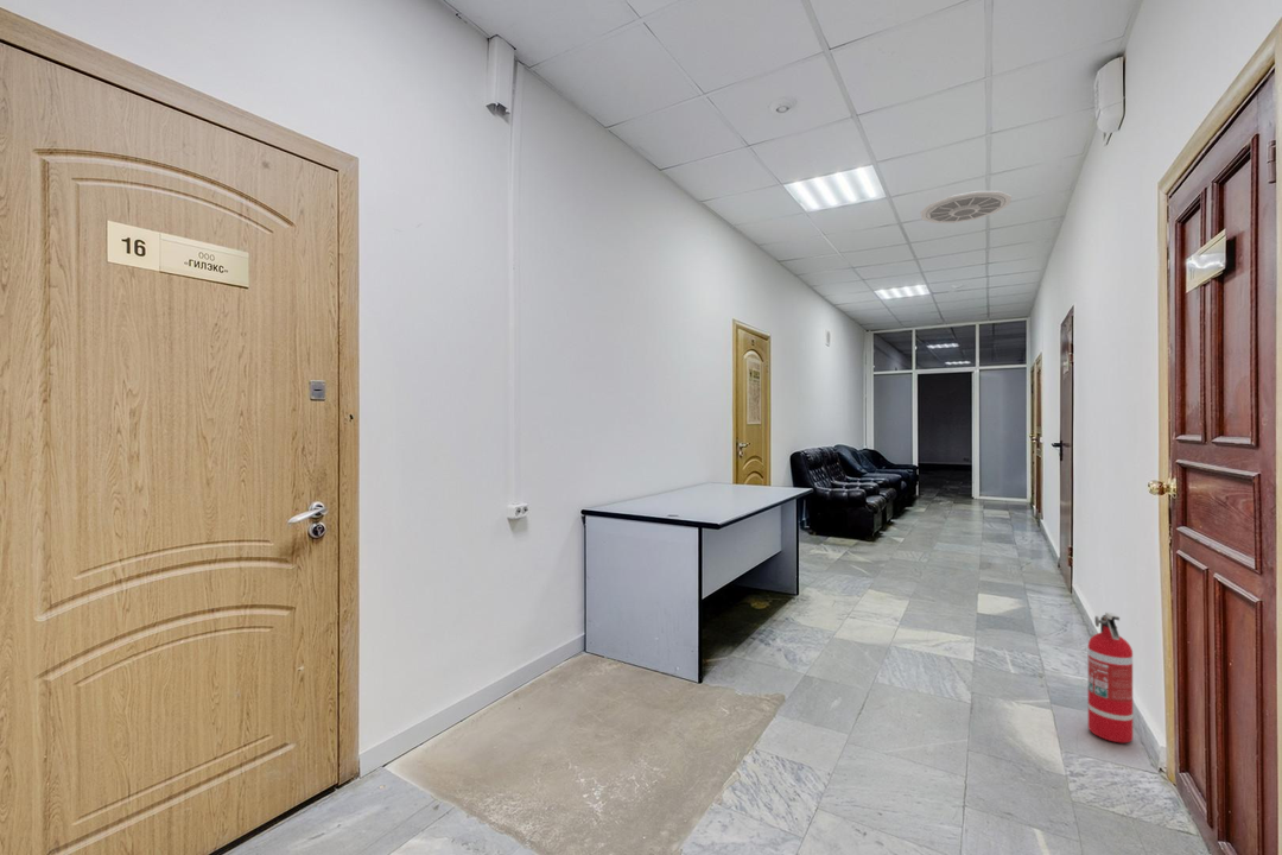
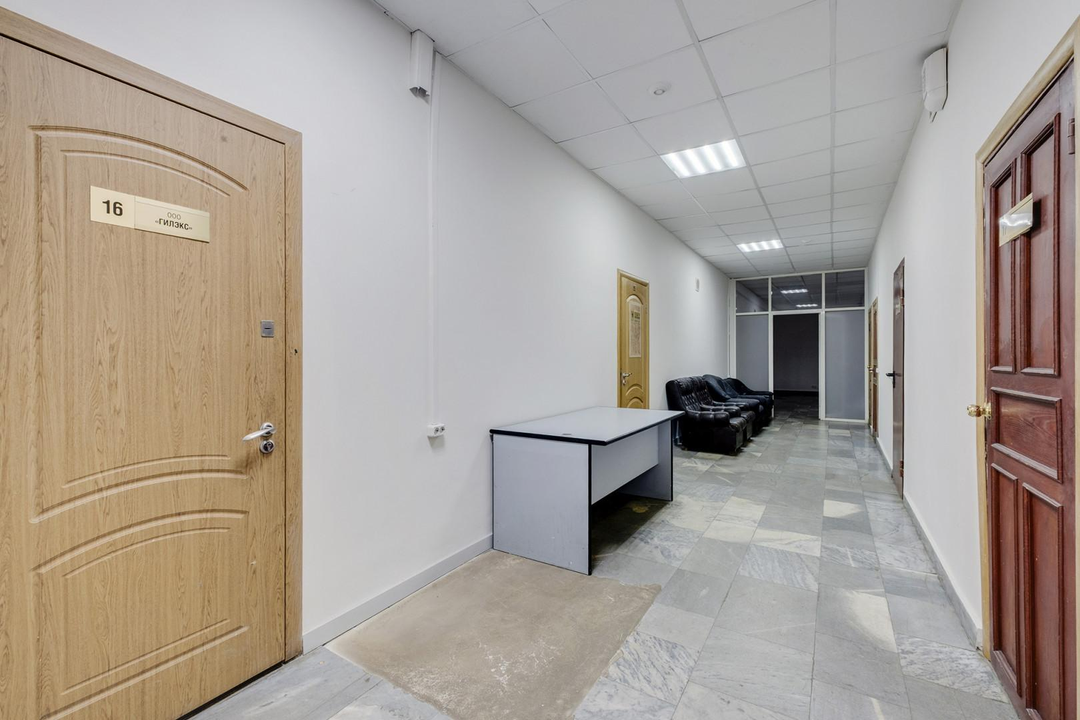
- fire extinguisher (1109, 671)
- ceiling vent (964, 209)
